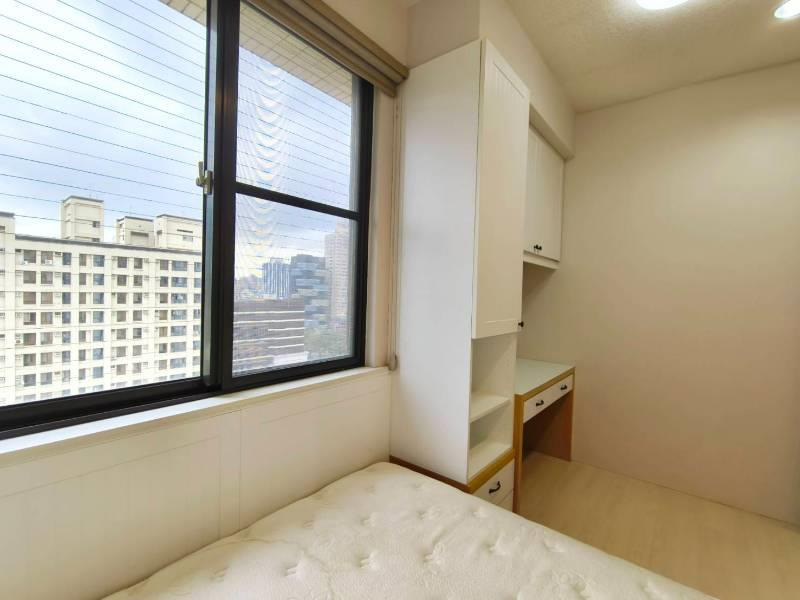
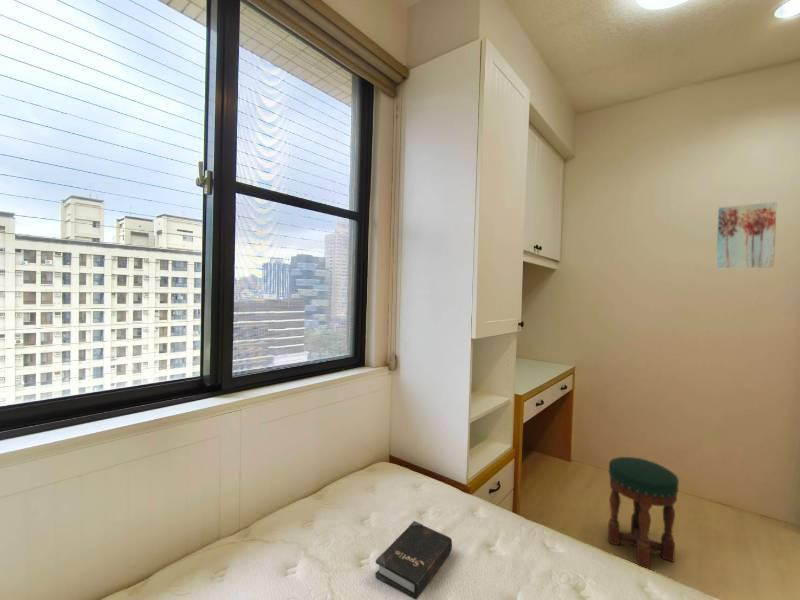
+ stool (641, 506)
+ hardback book (415, 556)
+ wall art (745, 236)
